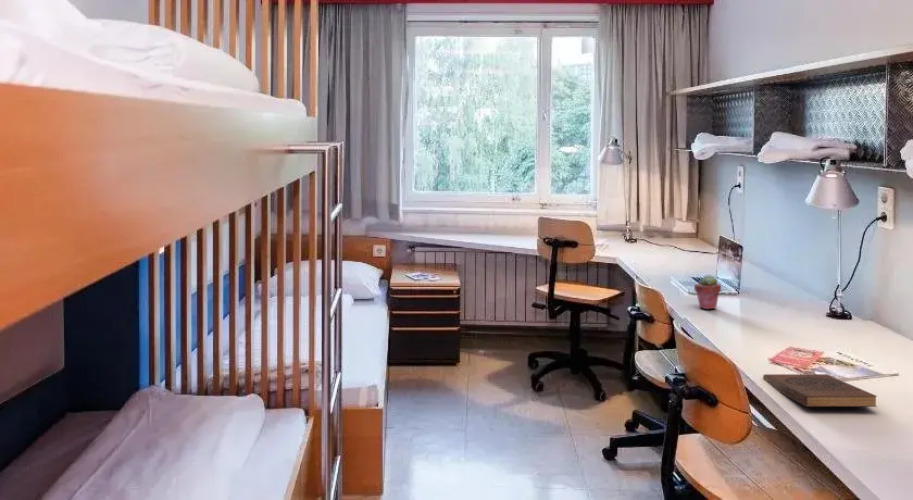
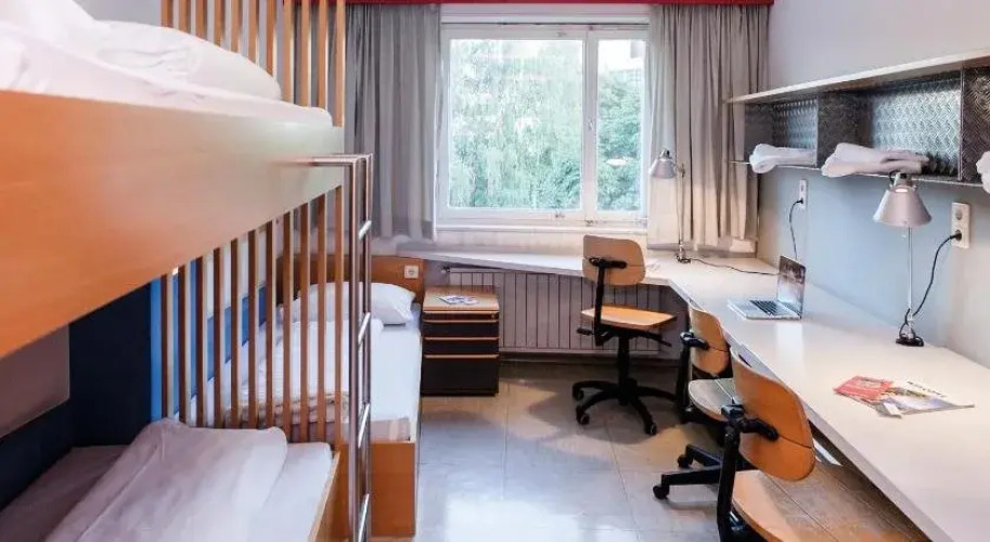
- book (816, 389)
- potted succulent (707, 291)
